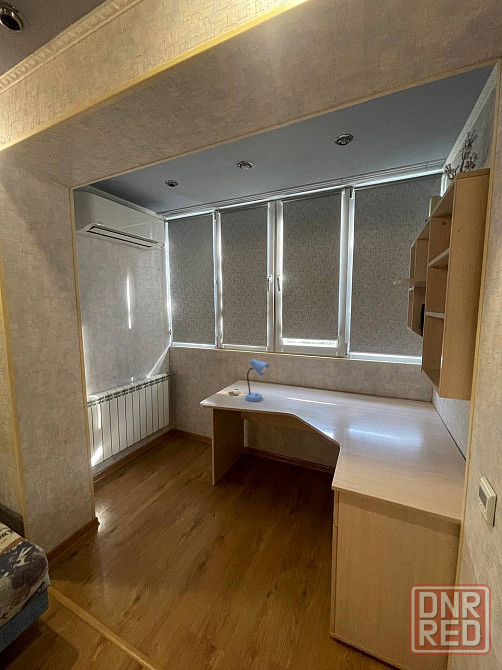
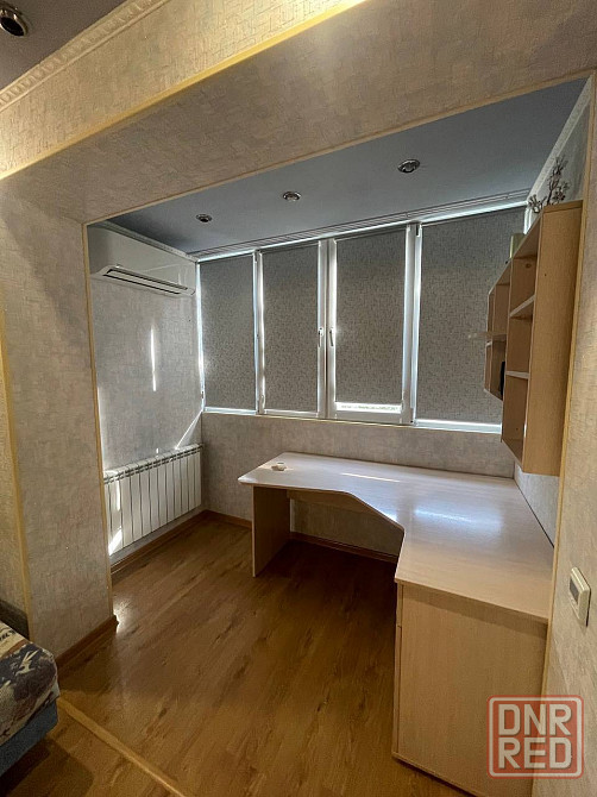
- desk lamp (260, 375)
